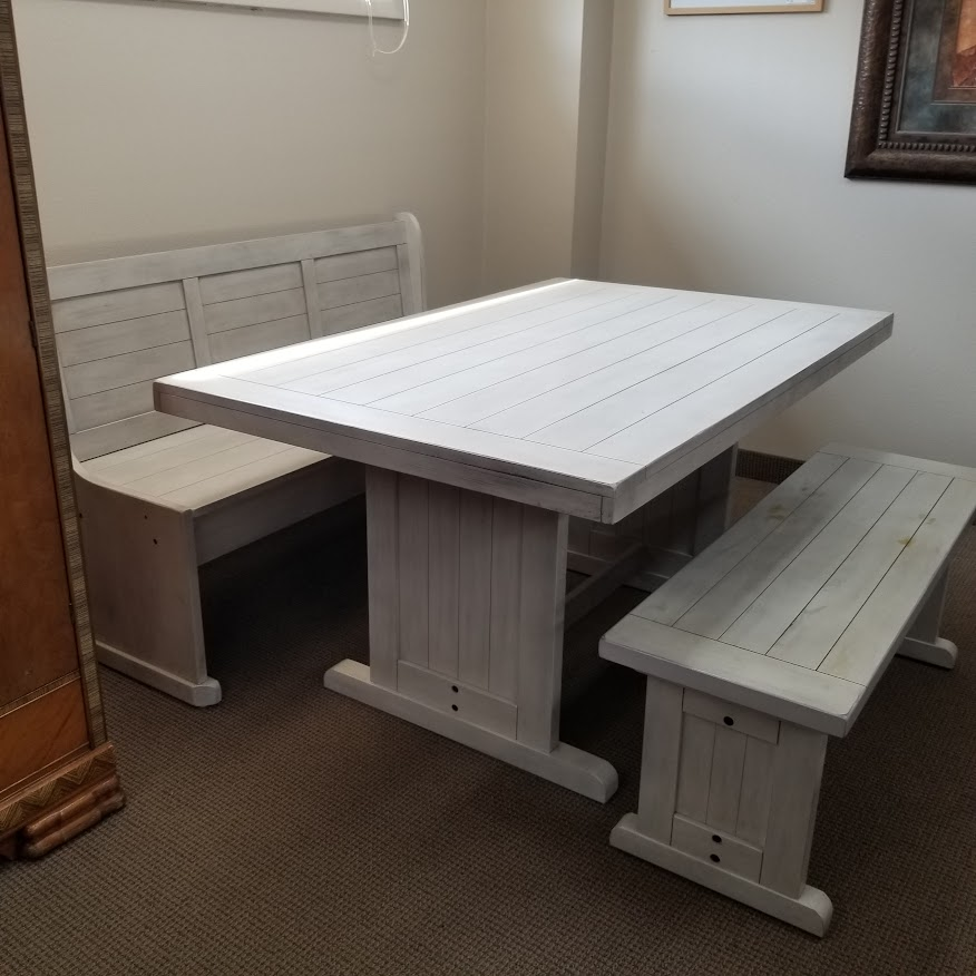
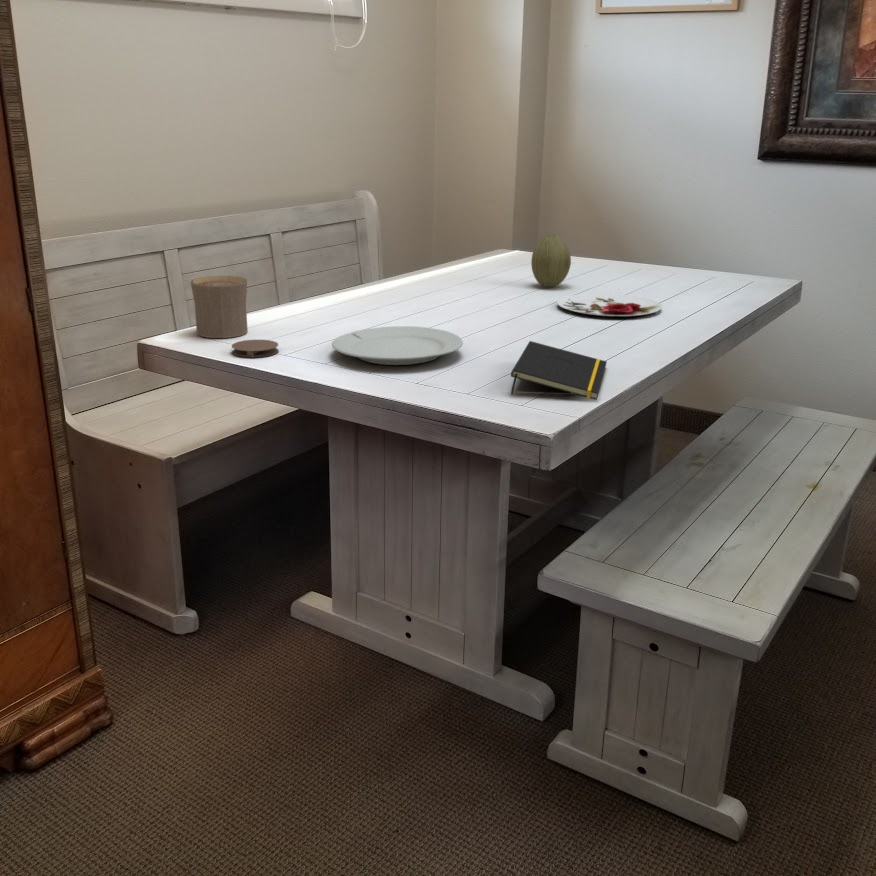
+ cup (220, 306)
+ plate (608, 303)
+ fruit (550, 260)
+ chinaware (397, 347)
+ notepad (561, 368)
+ coaster (255, 348)
